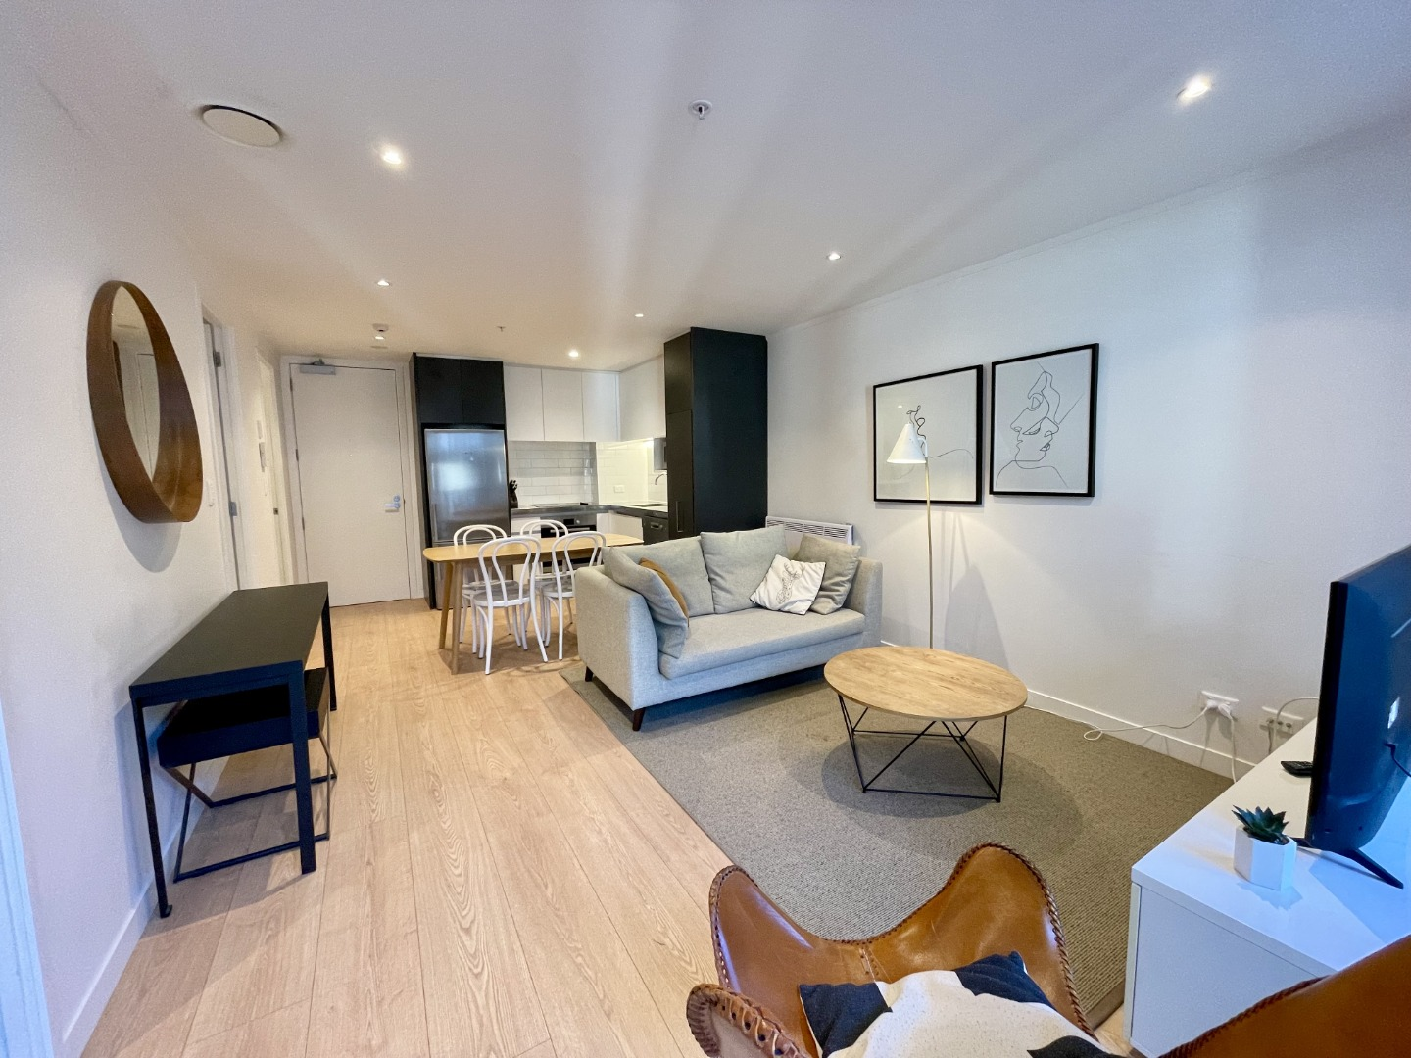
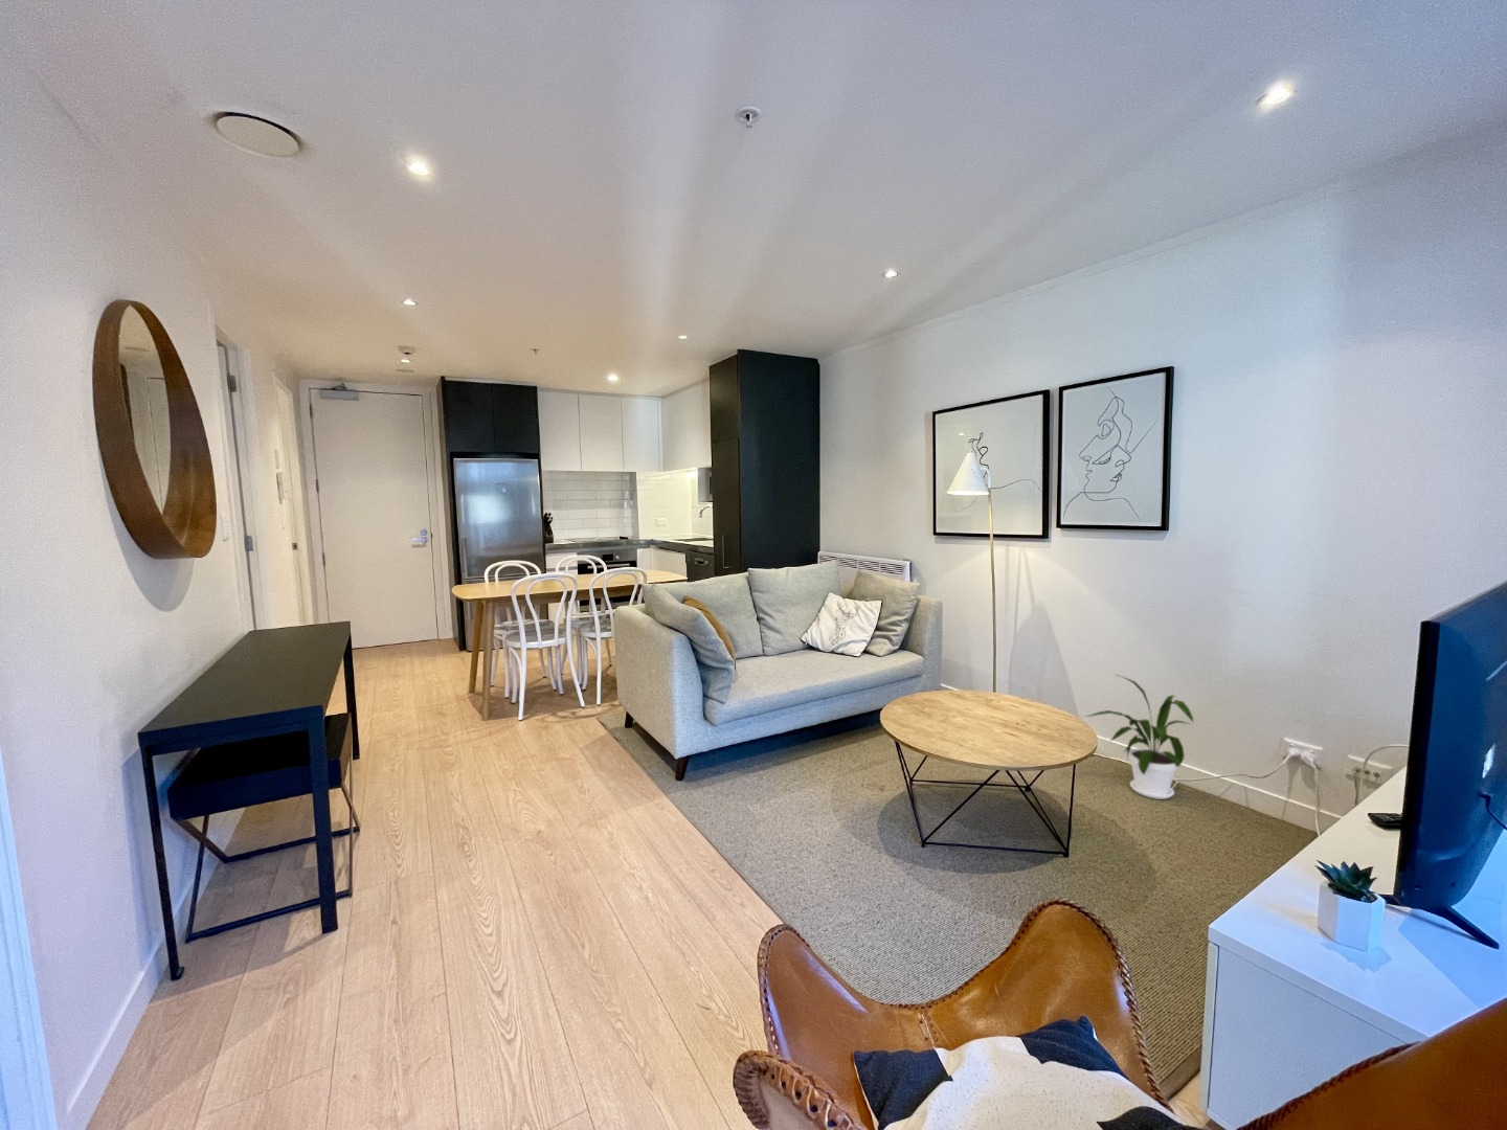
+ house plant (1149, 737)
